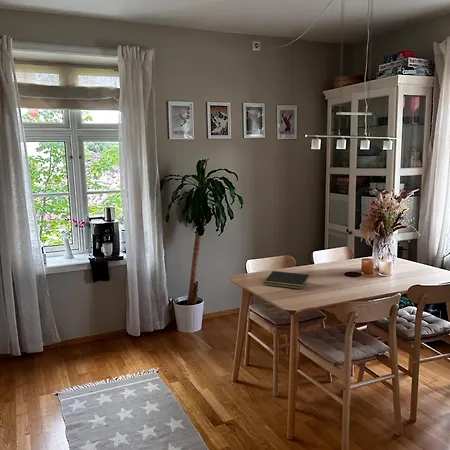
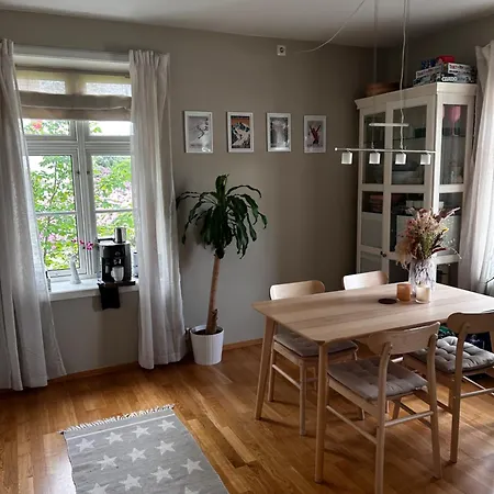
- notepad (286, 279)
